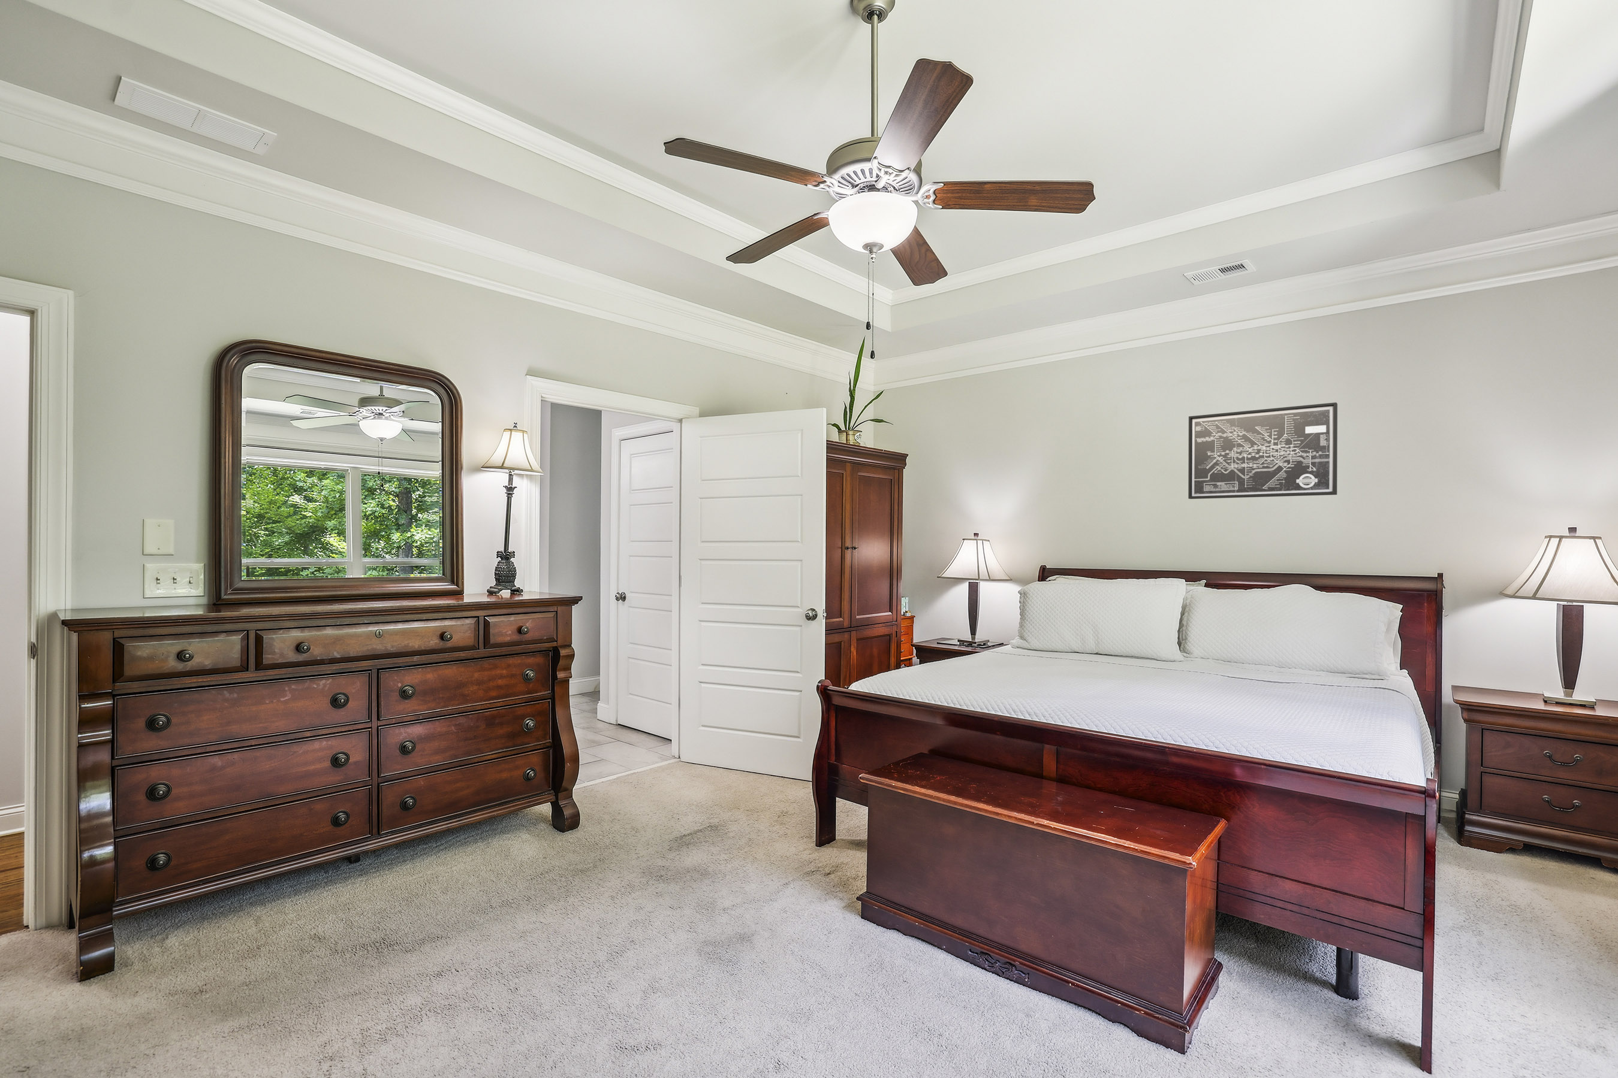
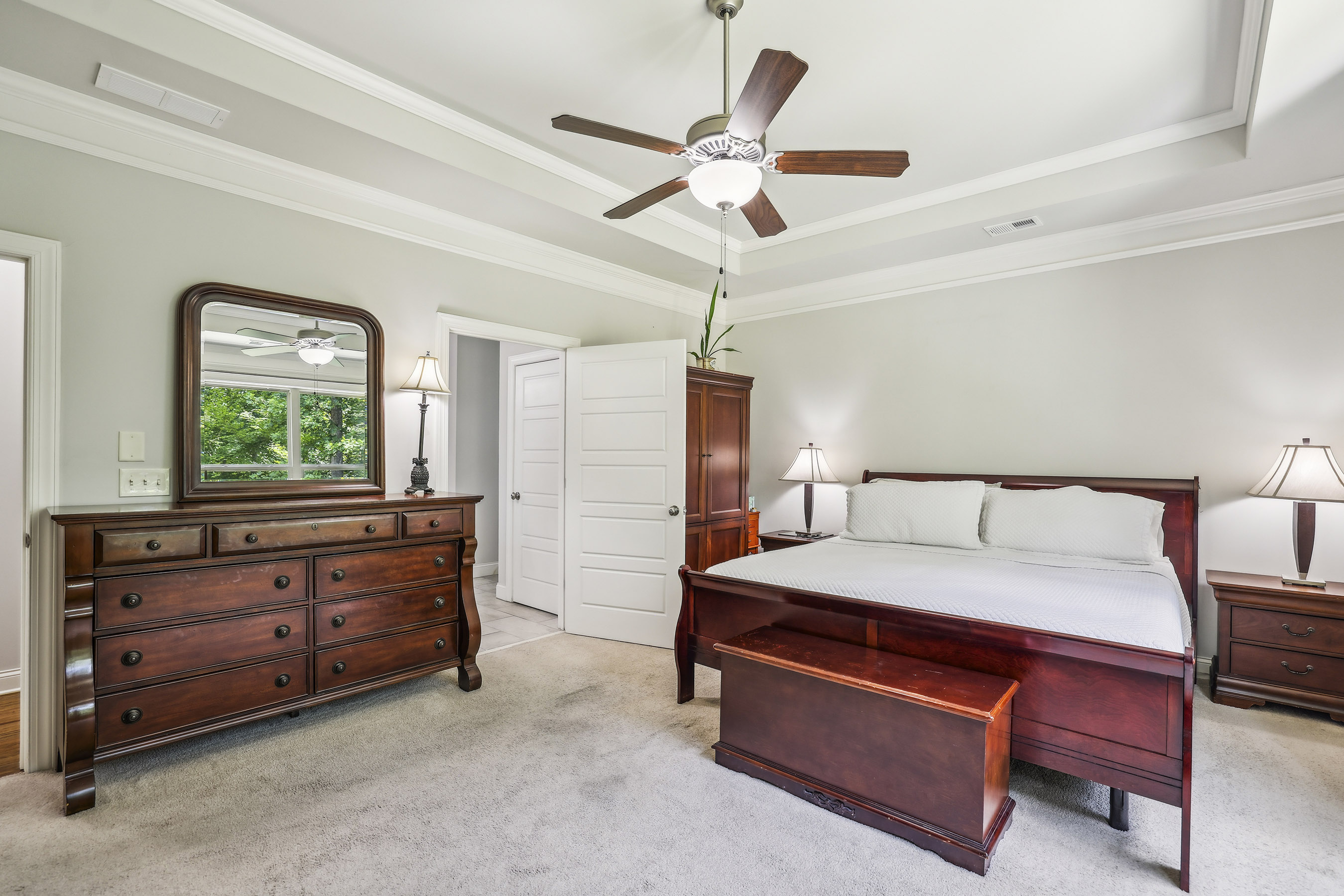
- wall art (1259, 454)
